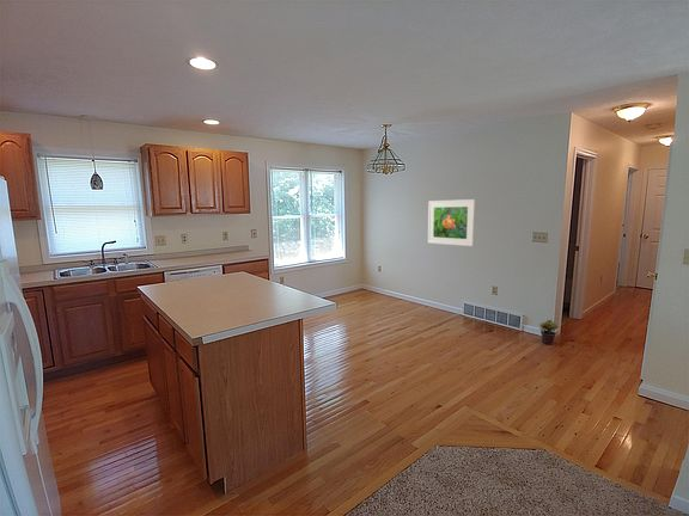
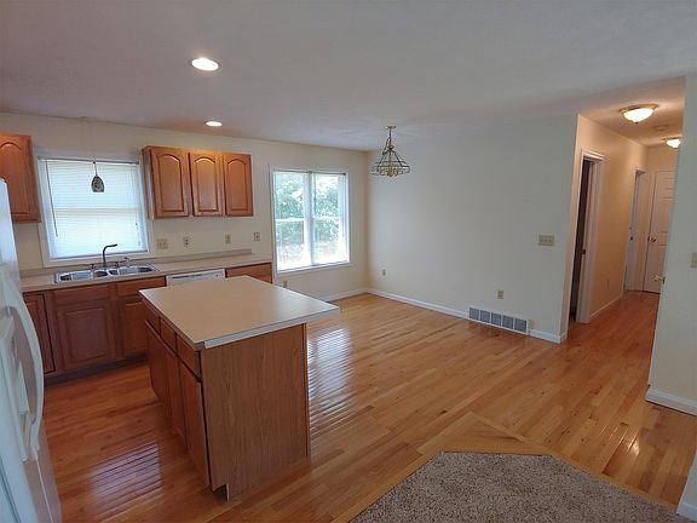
- potted plant (548, 331)
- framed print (450, 222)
